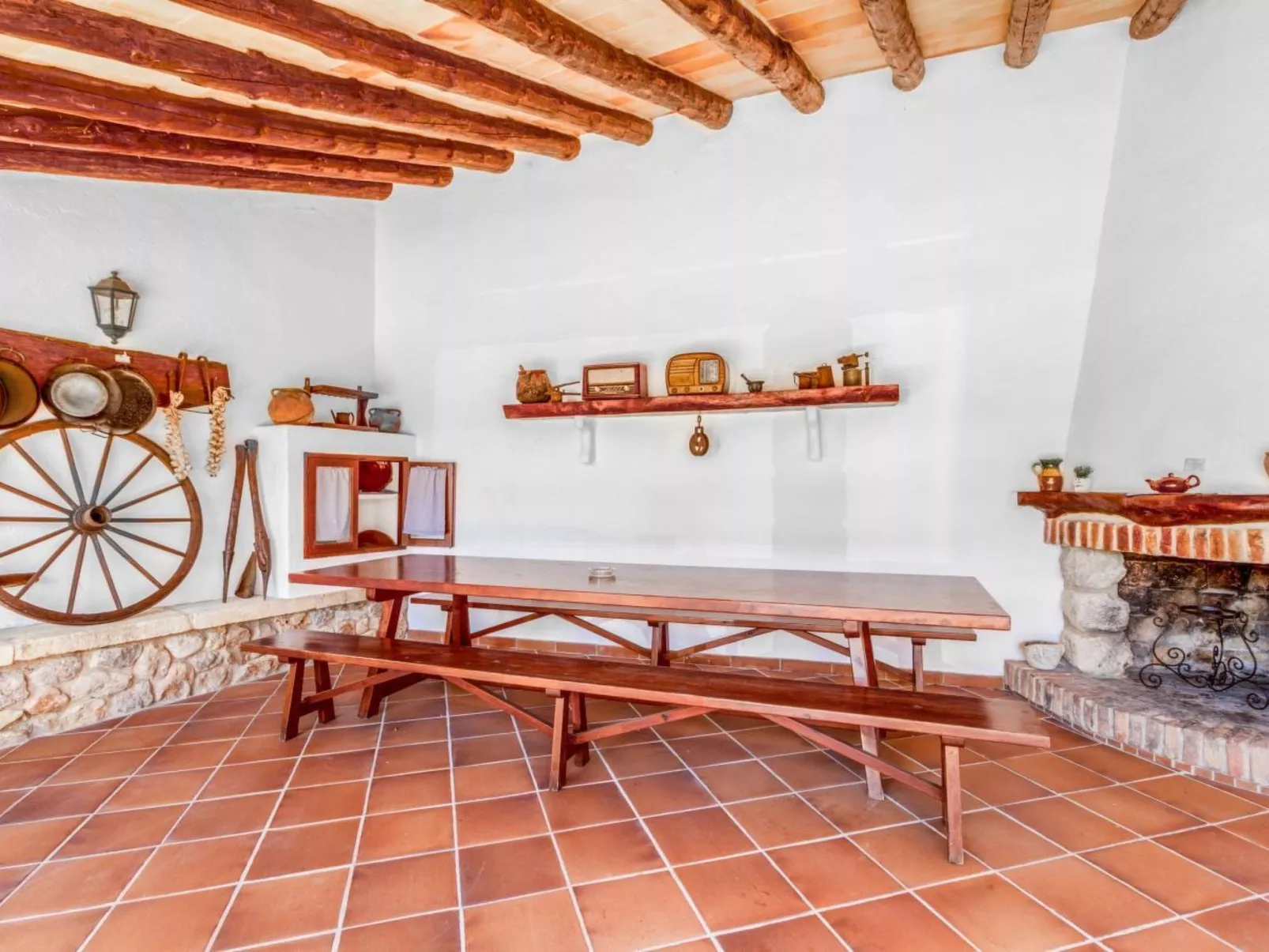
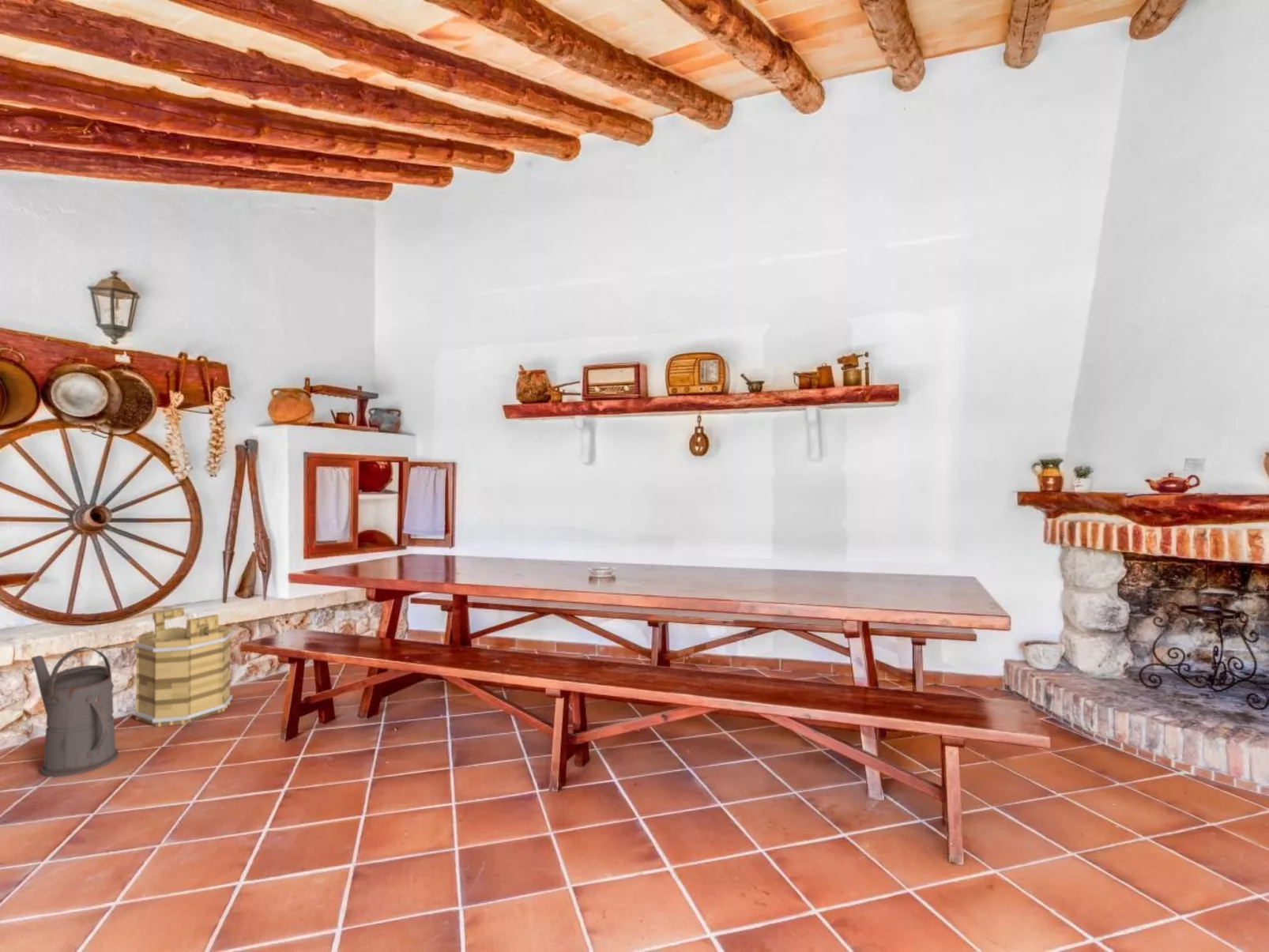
+ bucket (185, 662)
+ watering can (69, 702)
